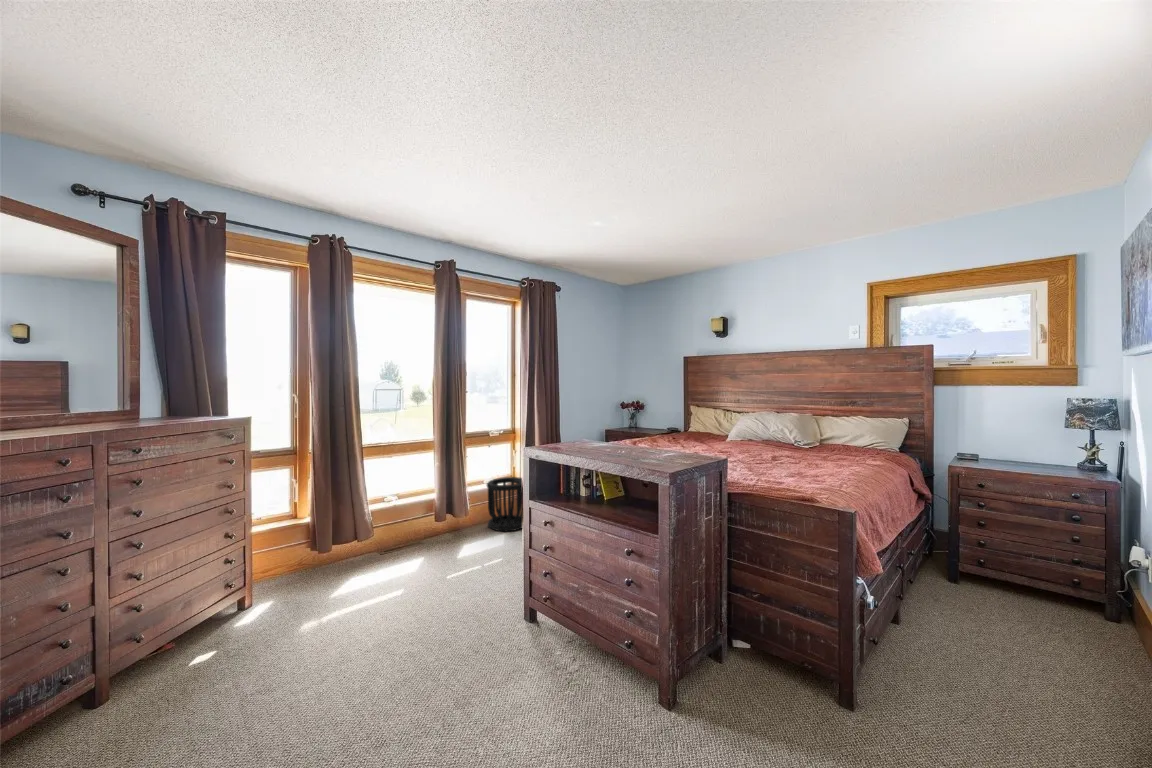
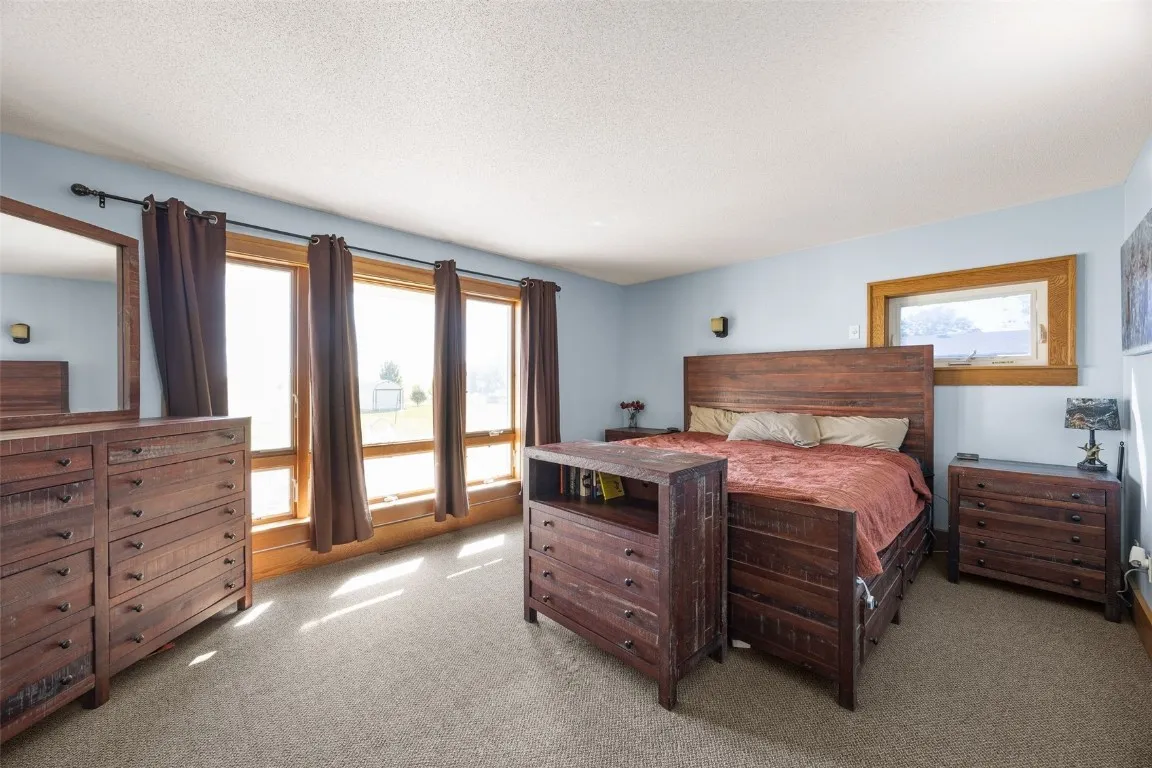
- wastebasket (508, 503)
